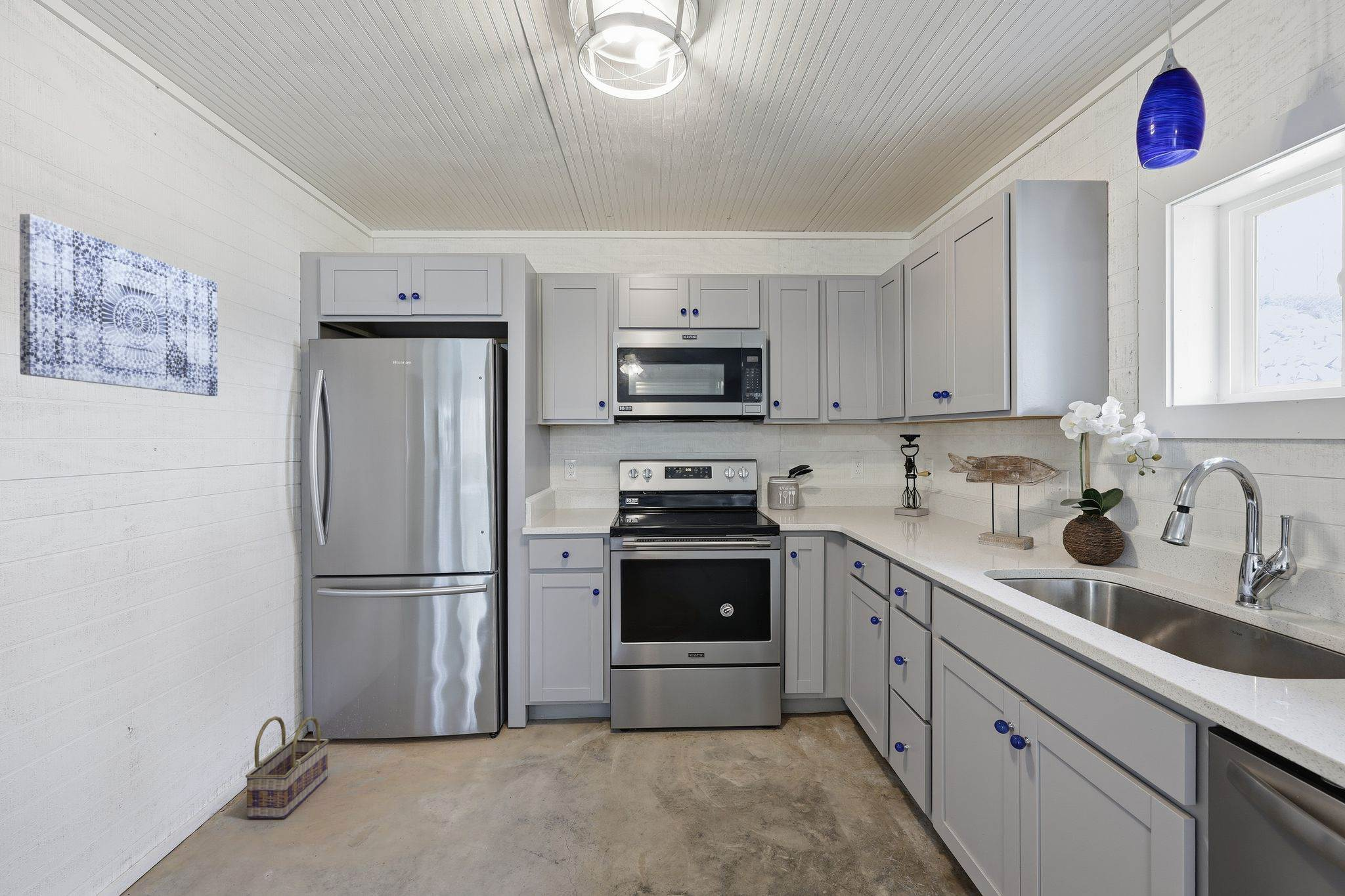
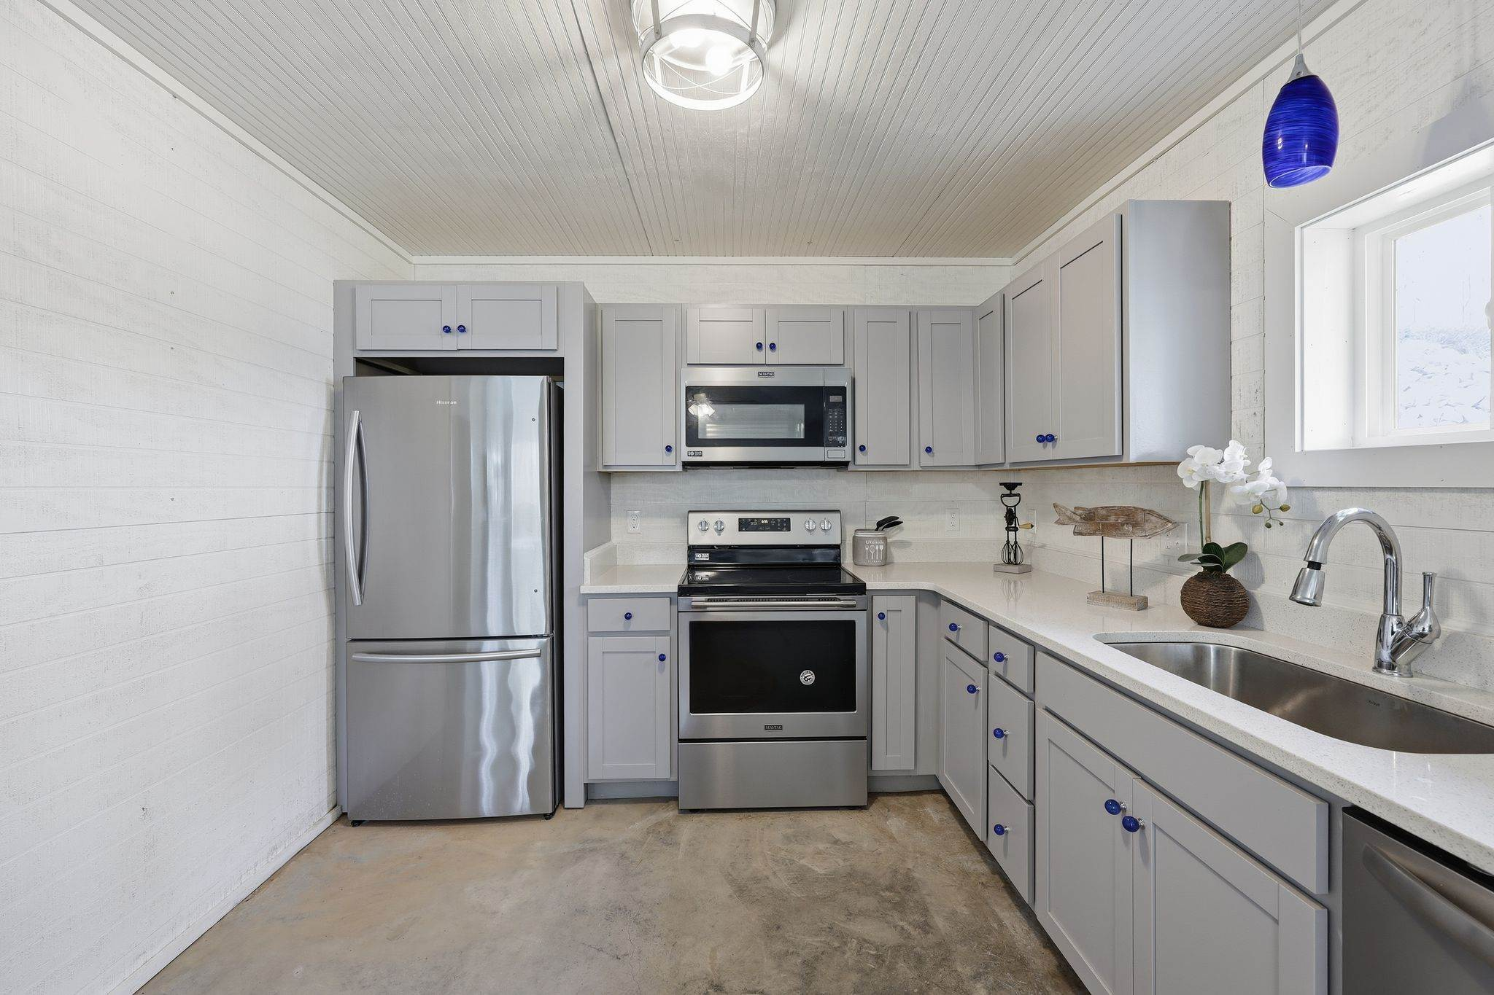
- wall art (135, 320)
- basket (289, 757)
